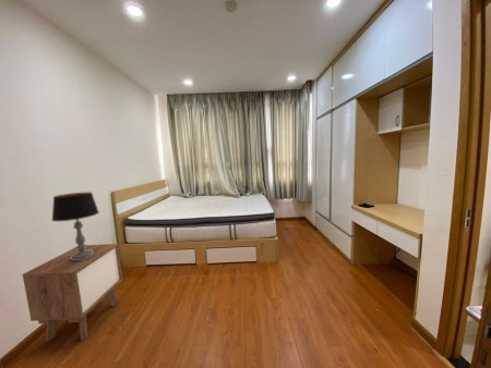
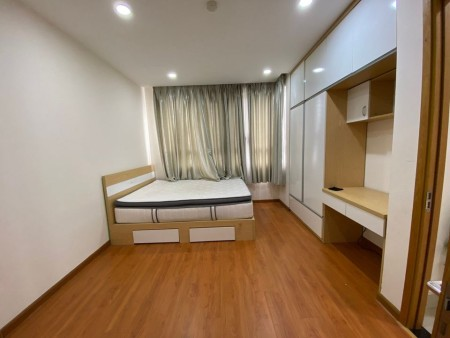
- nightstand (80, 289)
- table lamp (77, 225)
